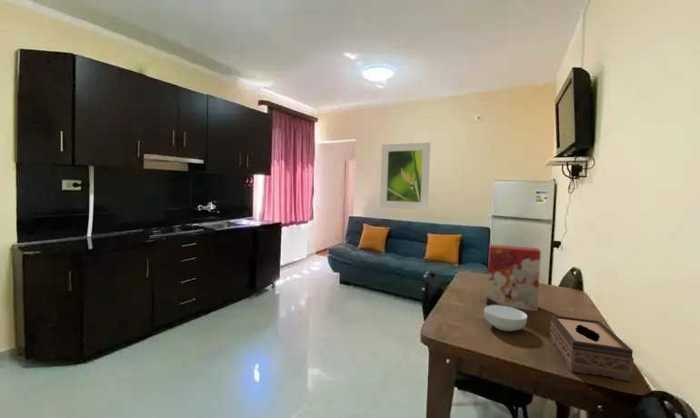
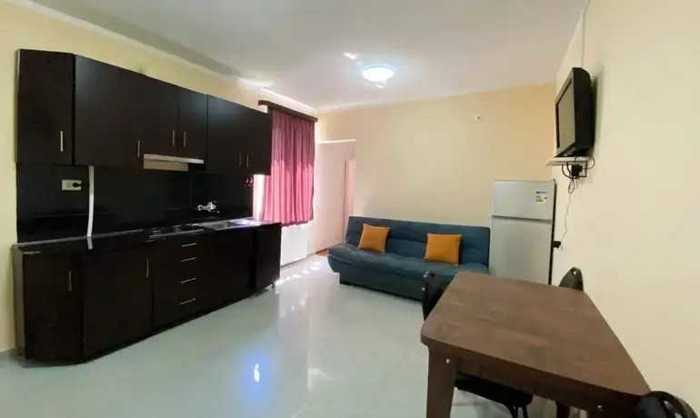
- tissue box (586, 344)
- cereal box (512, 276)
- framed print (404, 176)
- cereal bowl (504, 319)
